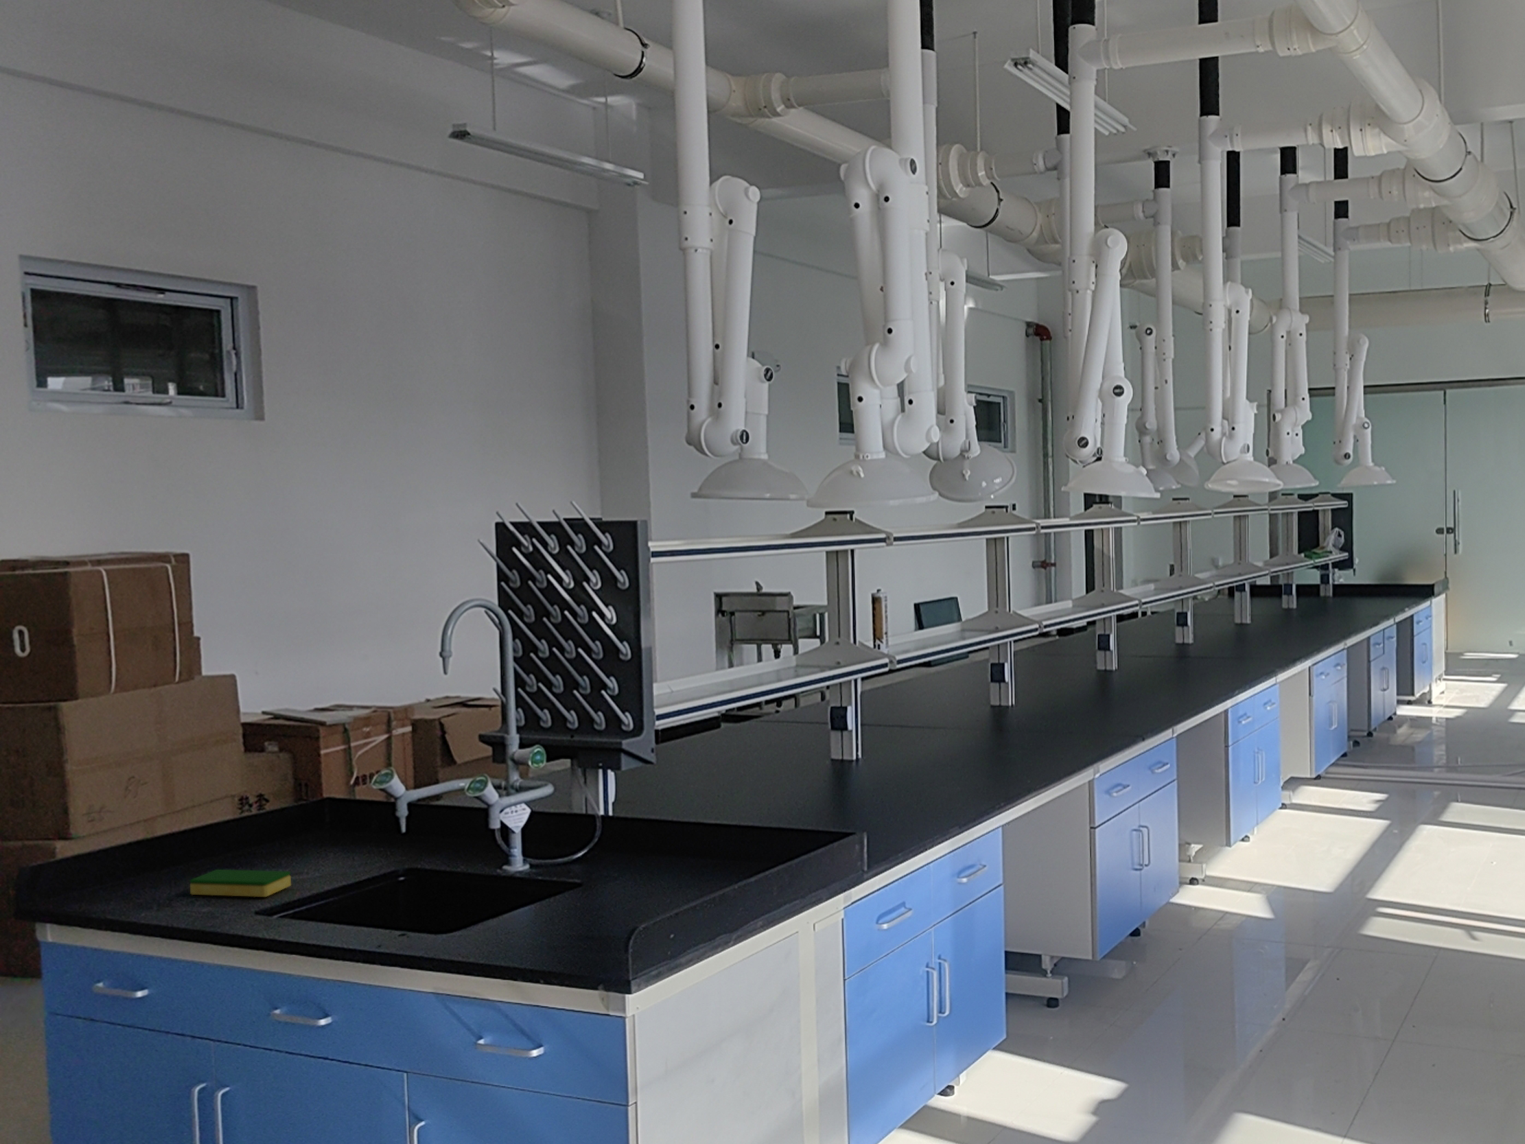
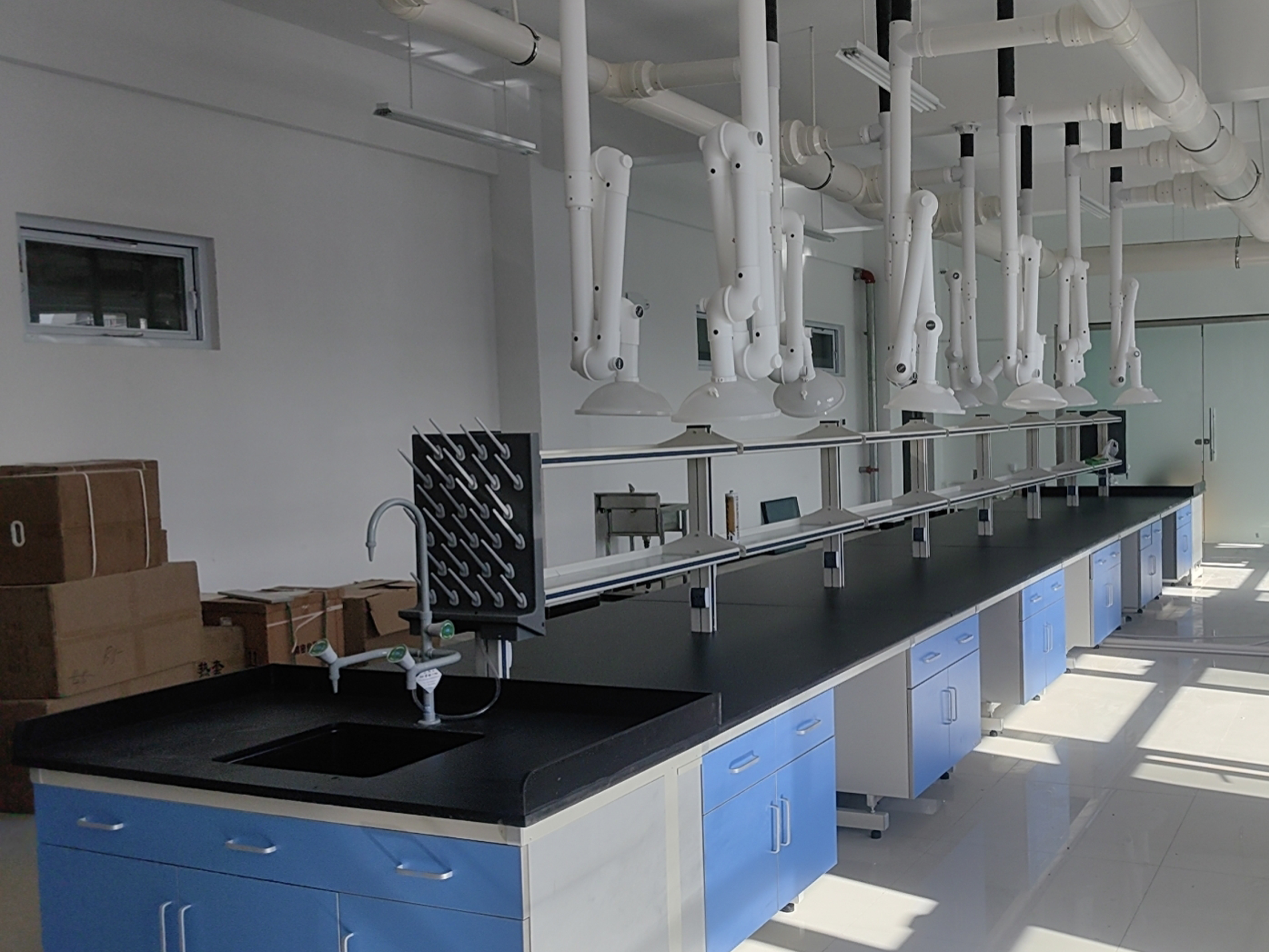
- dish sponge (240, 882)
